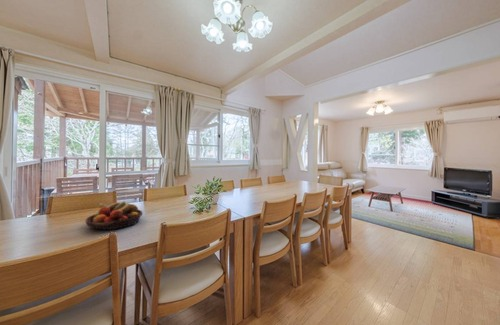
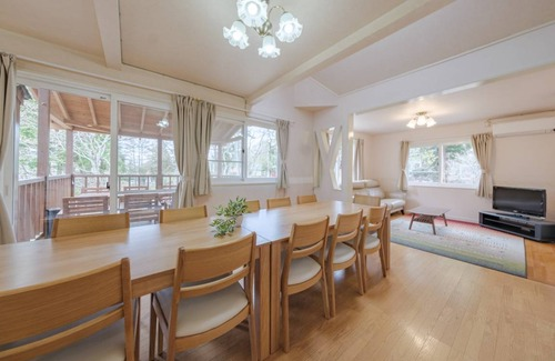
- fruit bowl (115, 213)
